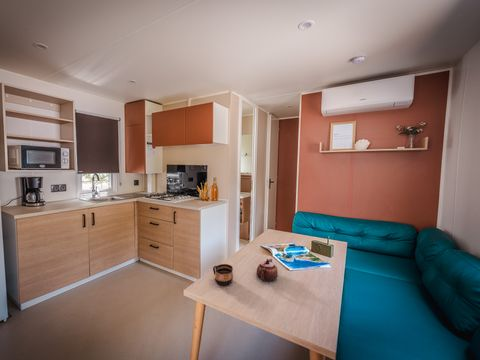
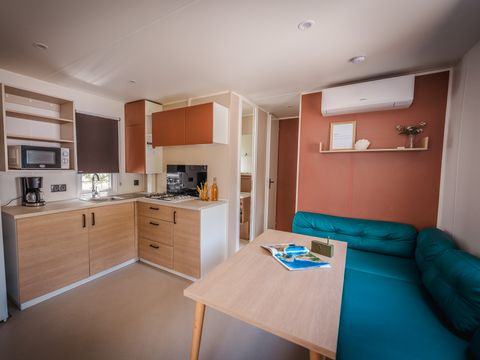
- cup (223, 274)
- teapot (266, 268)
